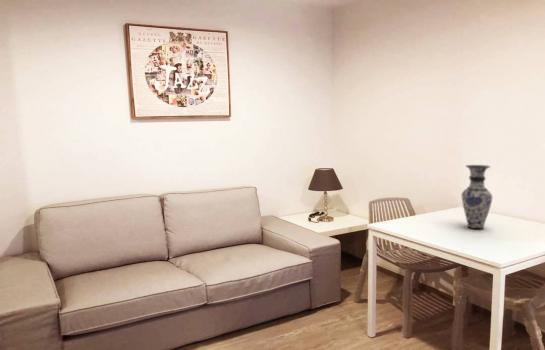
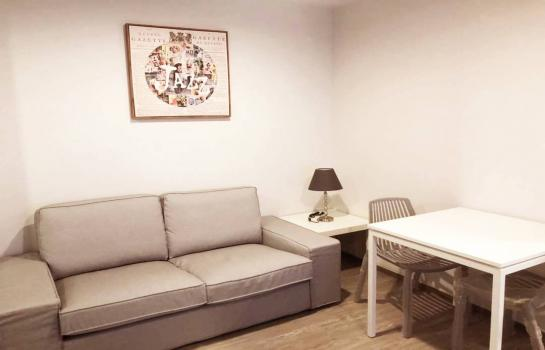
- vase (476, 197)
